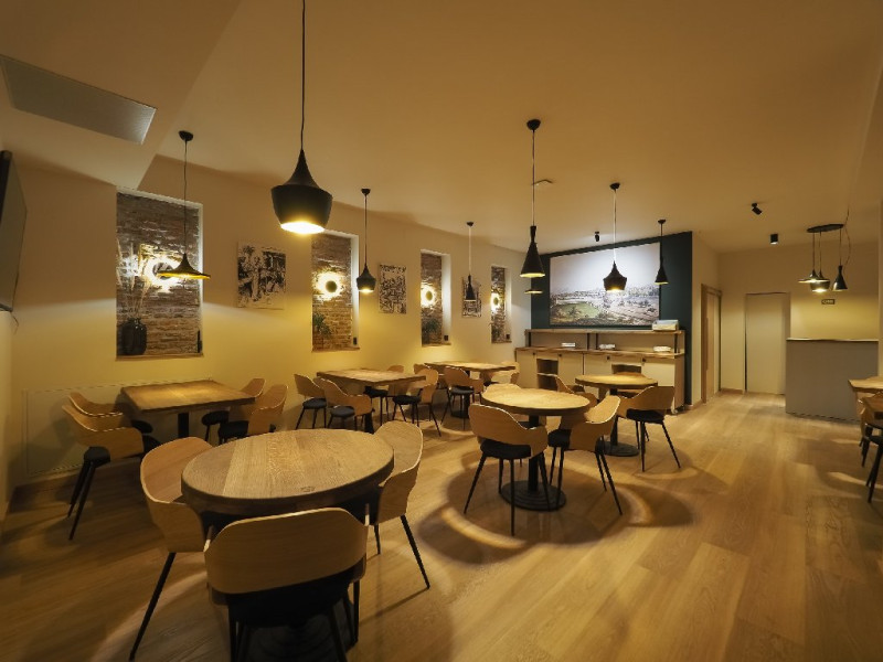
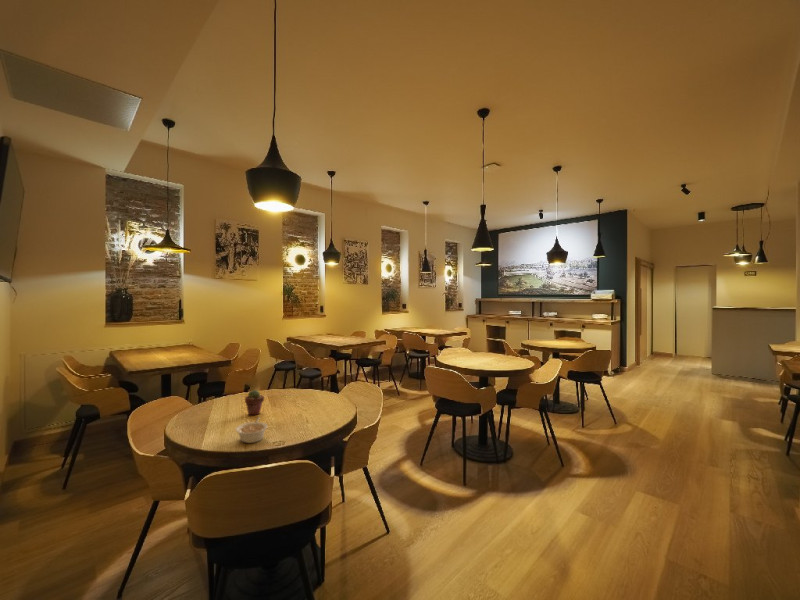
+ potted succulent (254, 401)
+ legume (251, 431)
